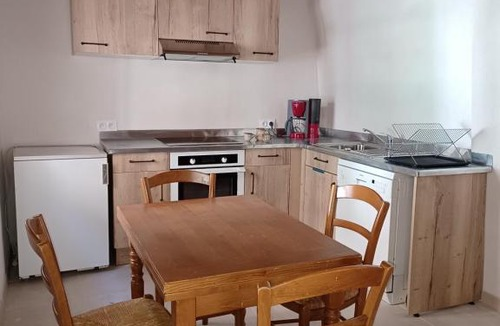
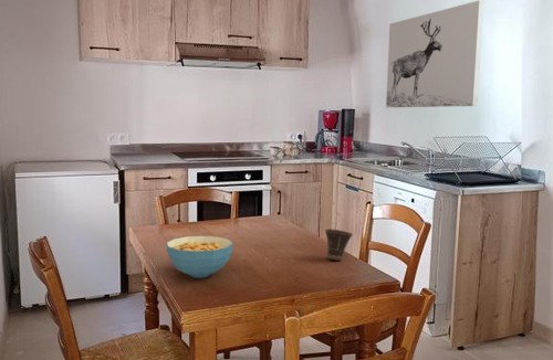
+ cereal bowl (199, 258)
+ cup (337, 244)
+ wall art (428, 61)
